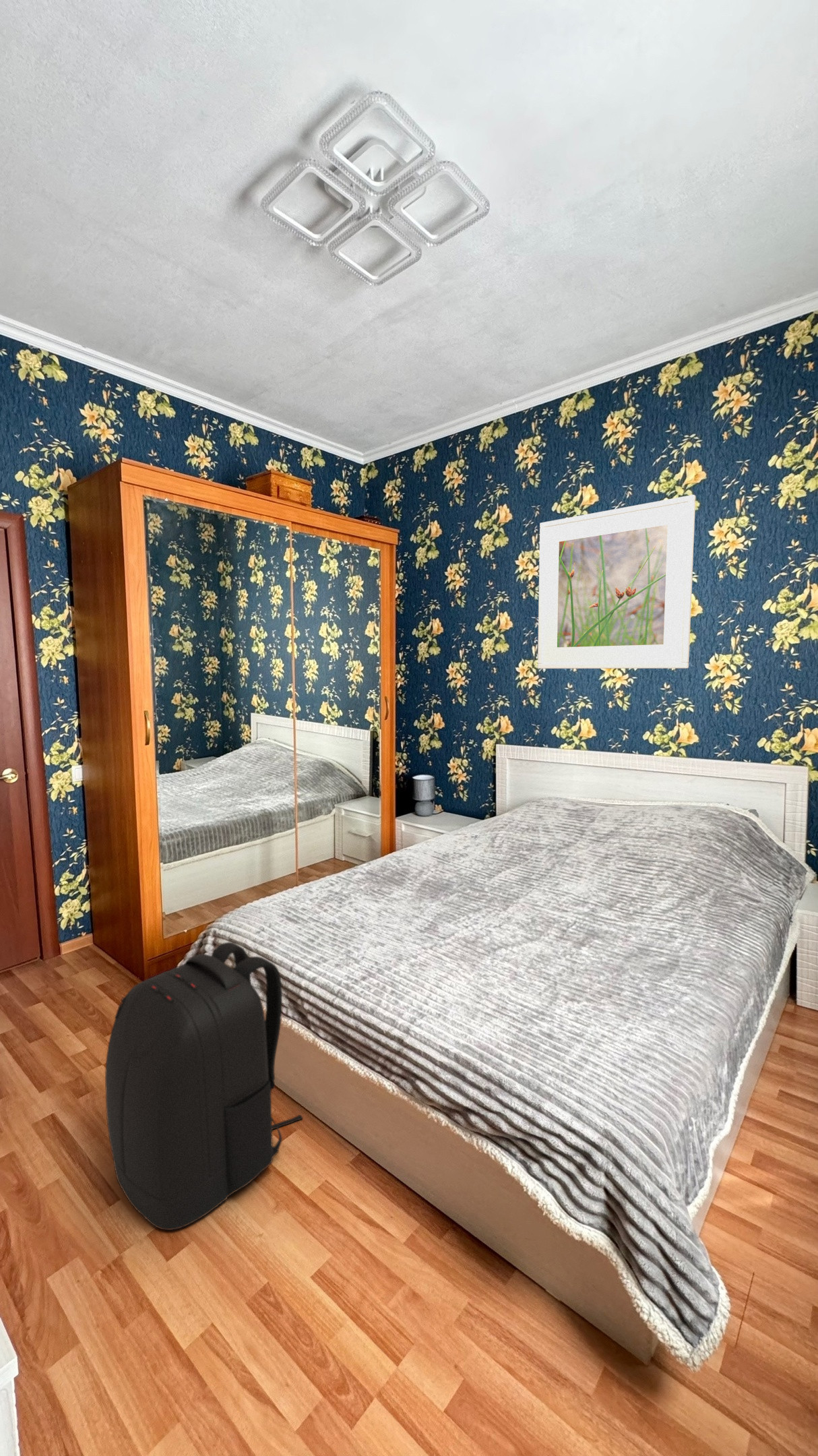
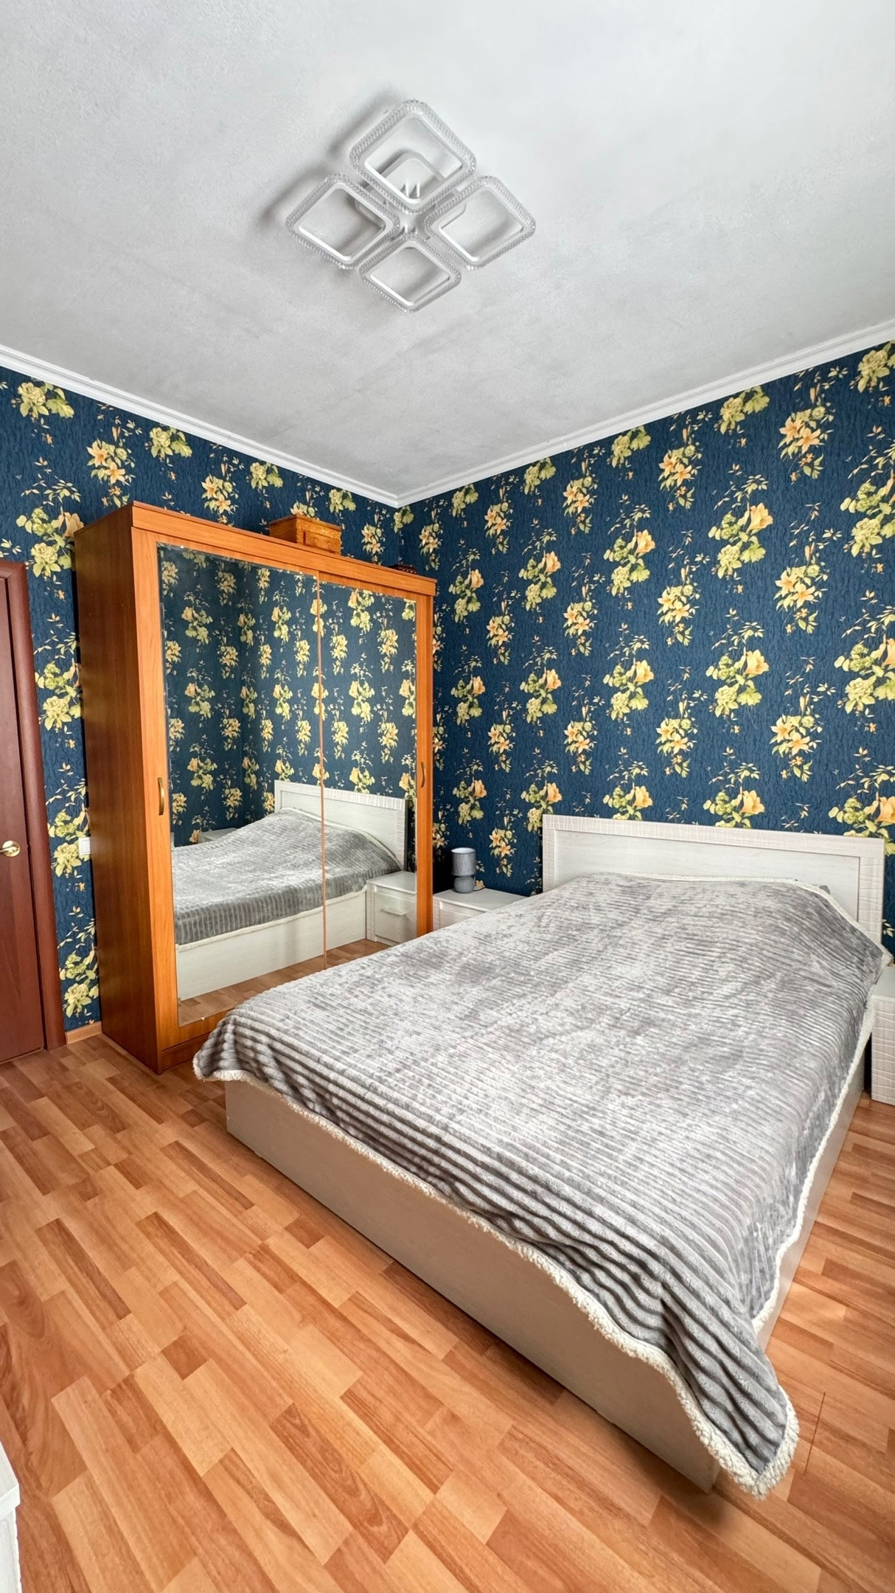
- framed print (608, 590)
- backpack (209, 1058)
